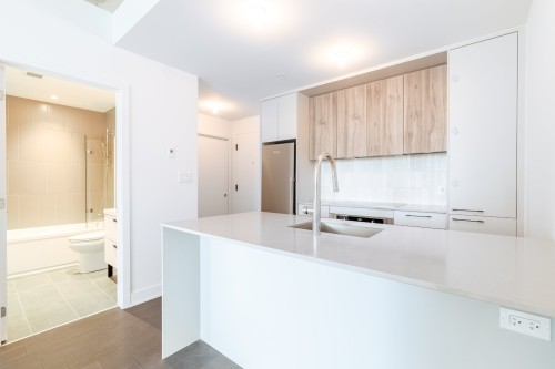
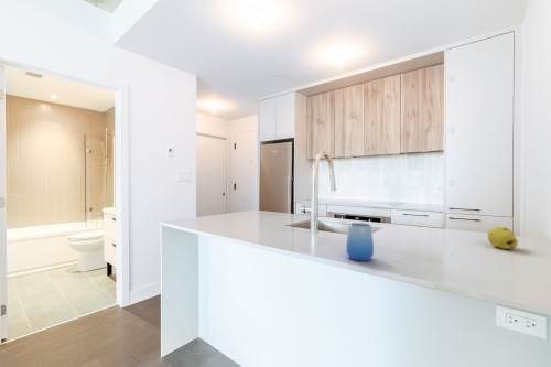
+ fruit (500, 237)
+ cup (359, 240)
